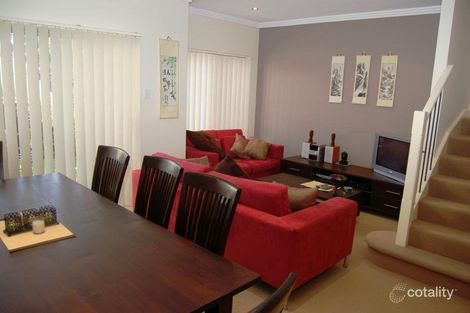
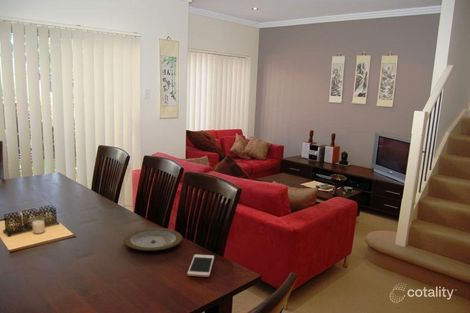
+ plate (153, 240)
+ cell phone (201, 265)
